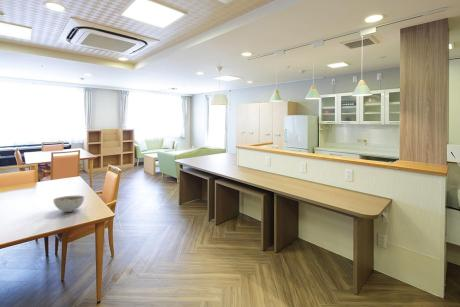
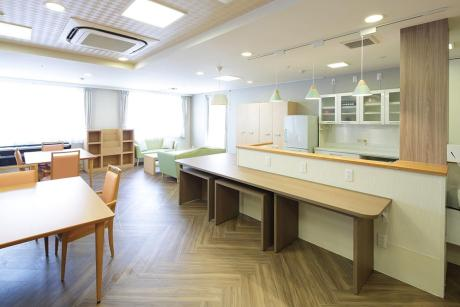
- bowl (69, 204)
